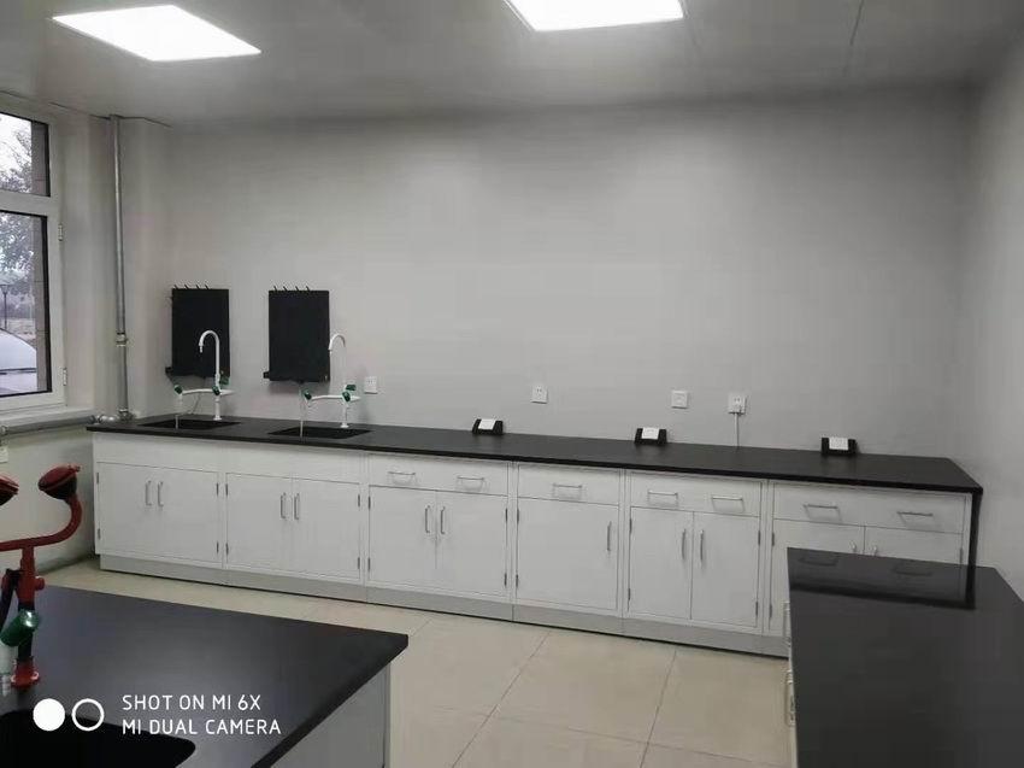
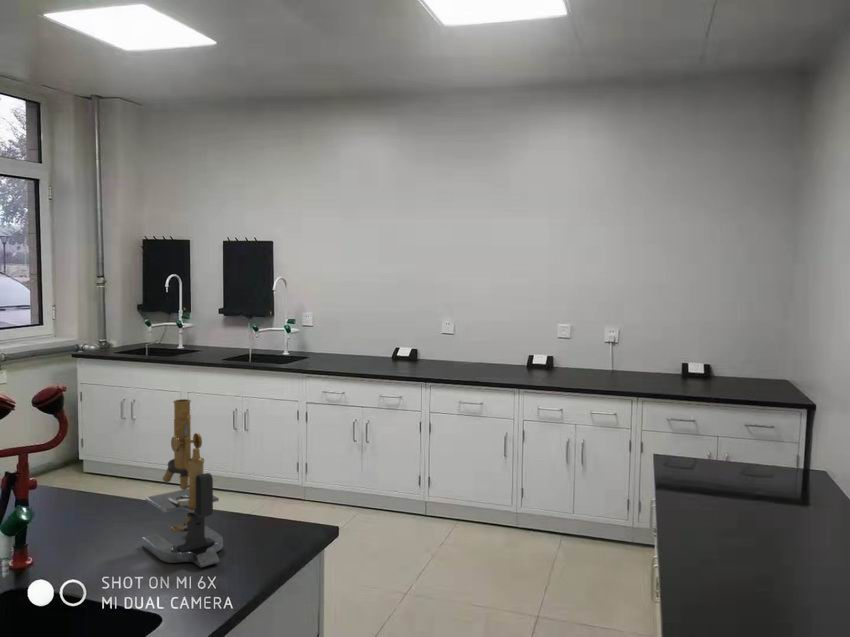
+ microscope (181, 477)
